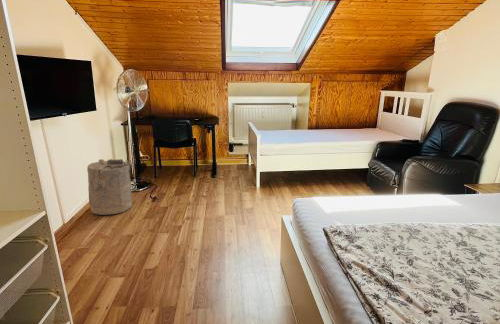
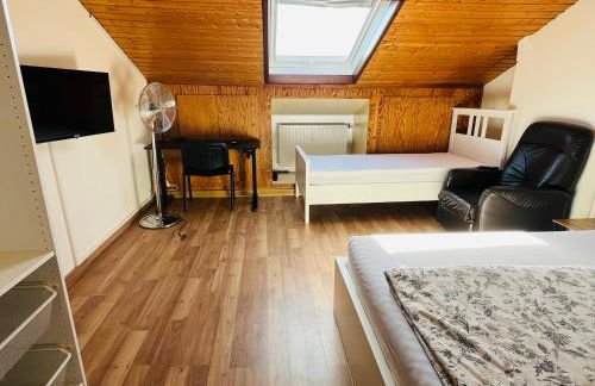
- laundry hamper (108, 184)
